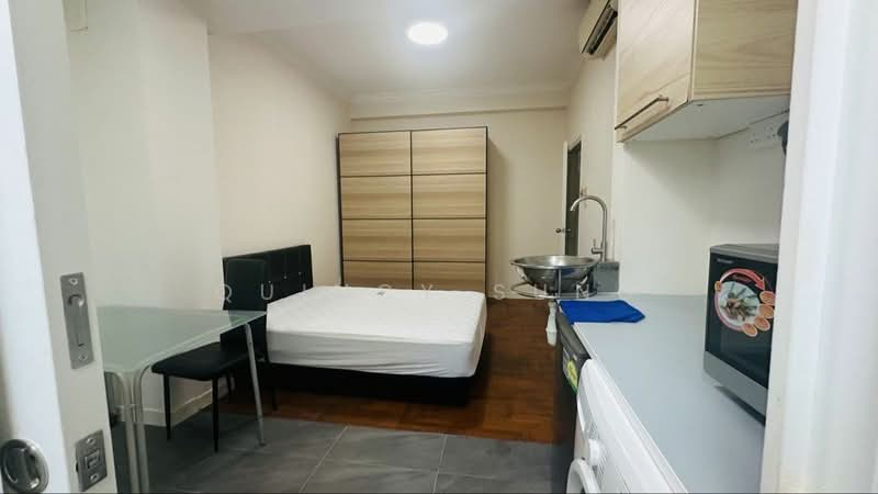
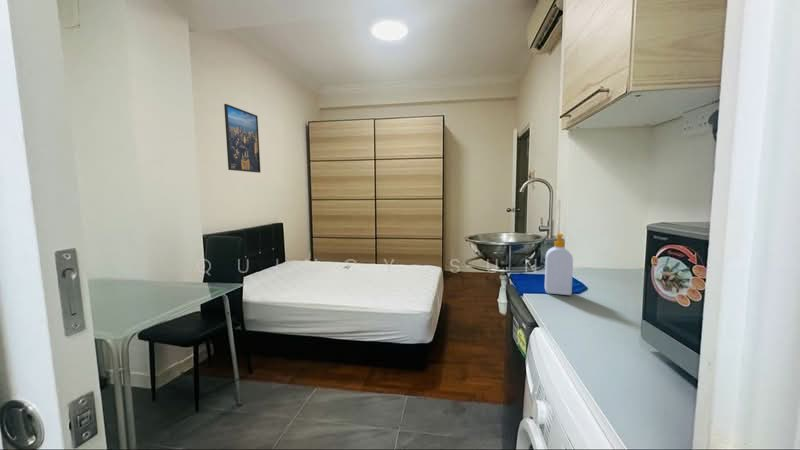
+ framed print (243, 141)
+ soap bottle (558, 263)
